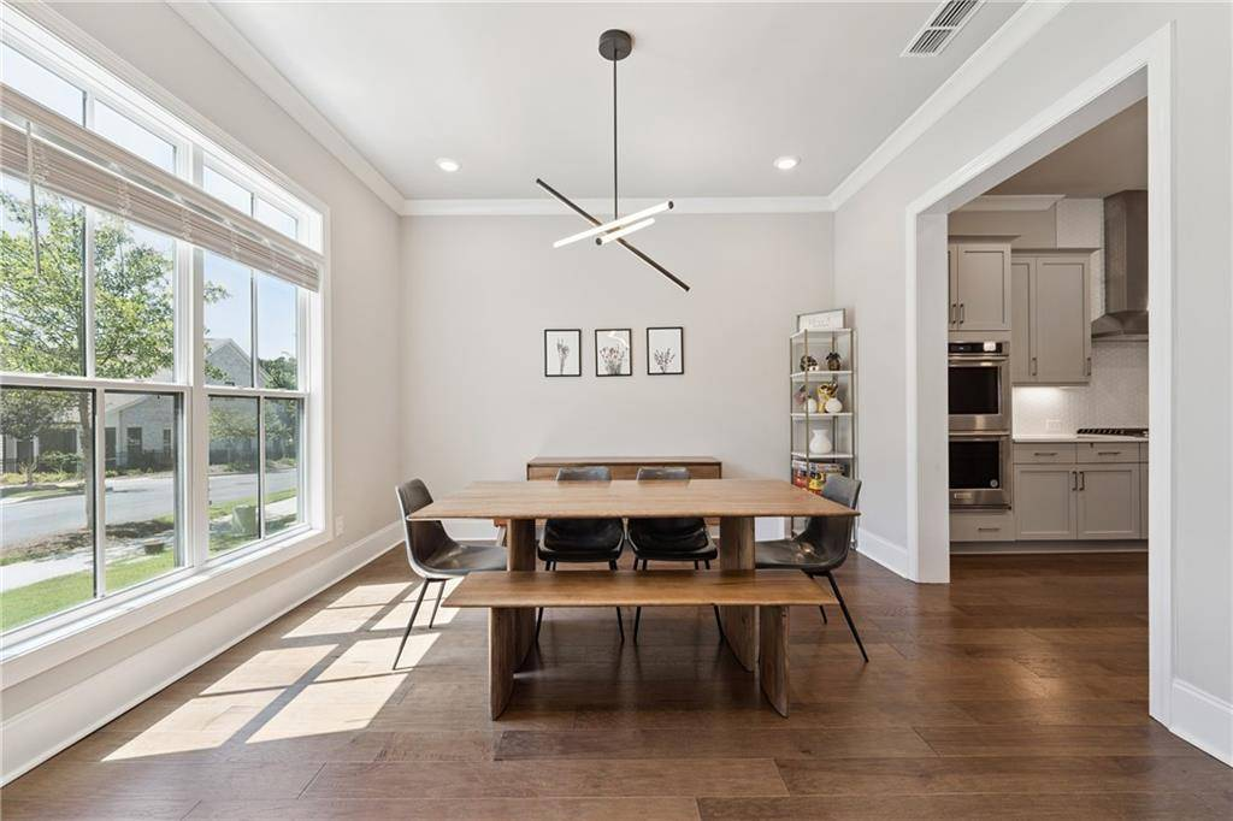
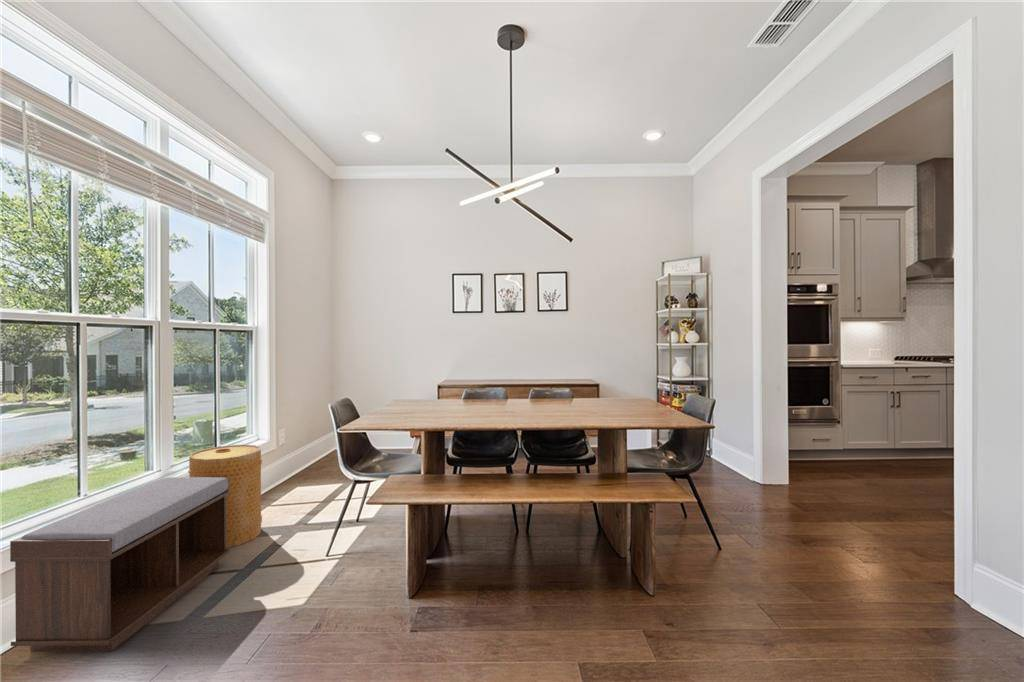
+ basket (226, 495)
+ bench (141, 550)
